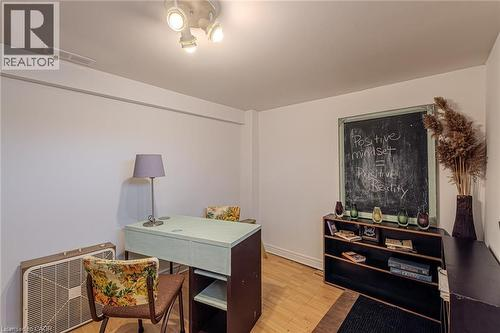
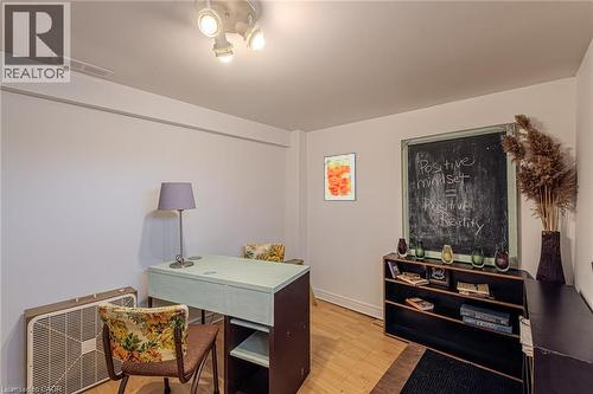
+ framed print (339, 177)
